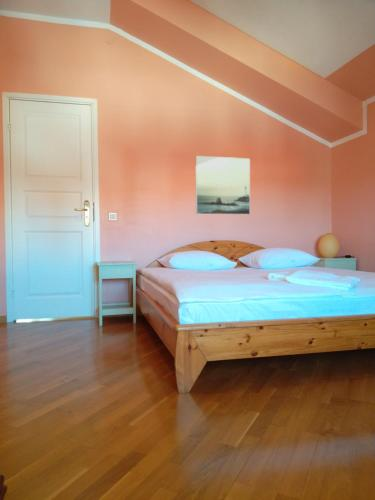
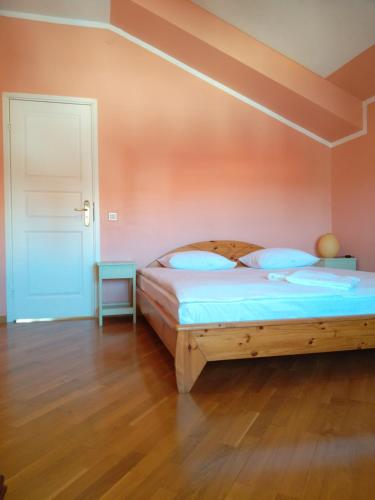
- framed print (223, 185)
